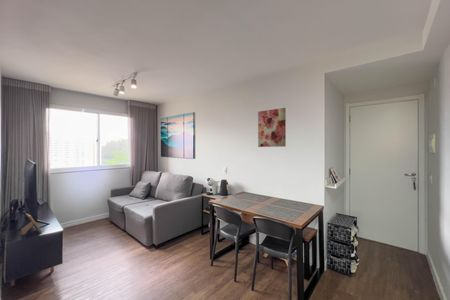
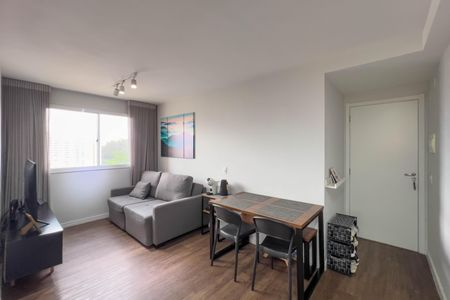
- wall art (271, 128)
